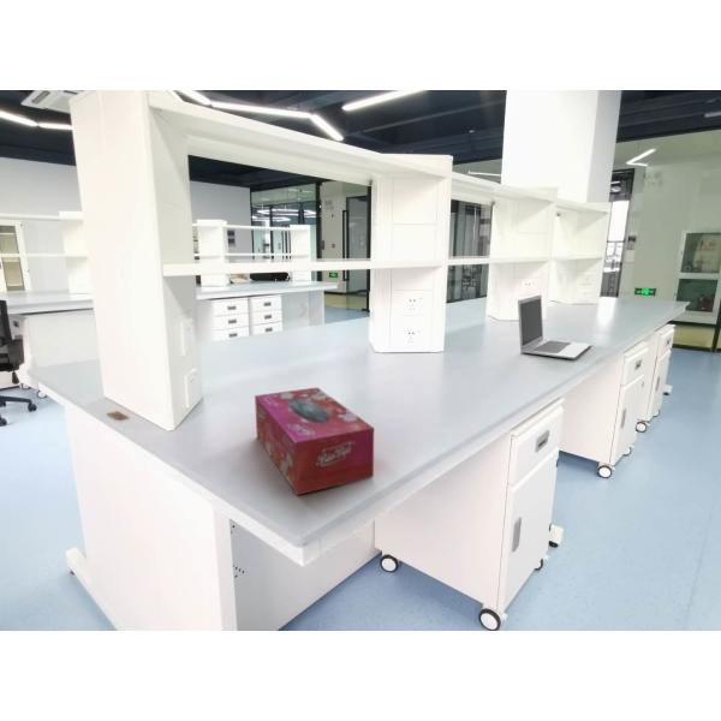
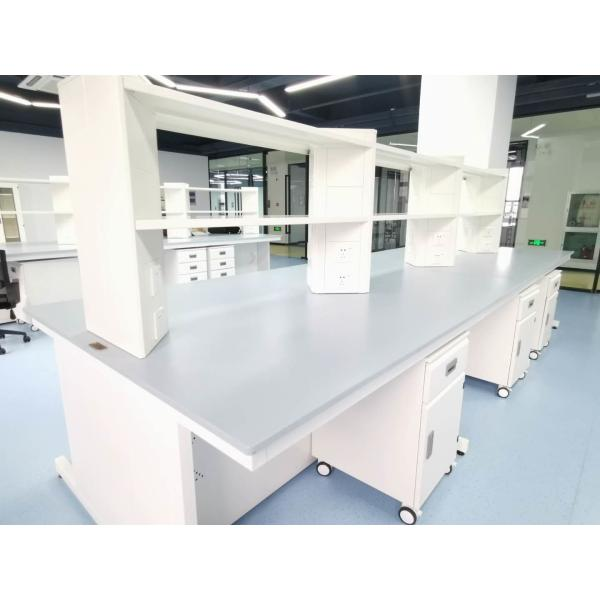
- laptop (542, 323)
- tissue box (309, 433)
